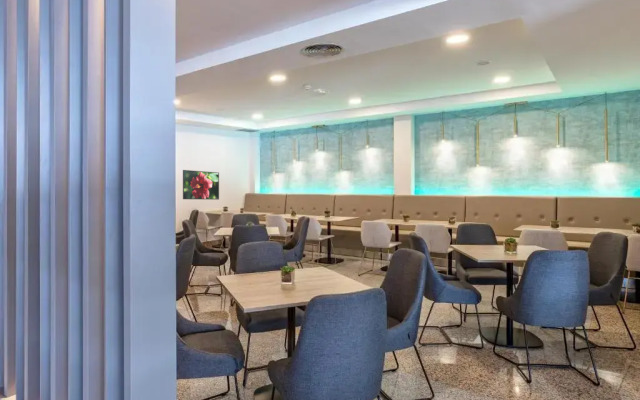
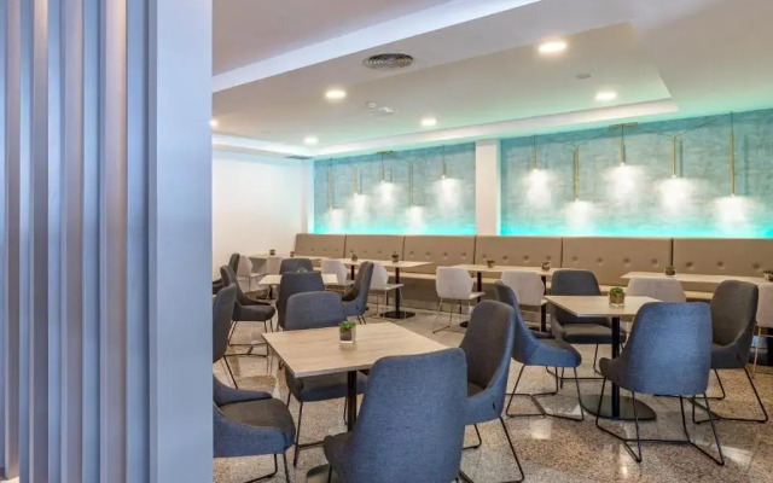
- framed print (201, 185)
